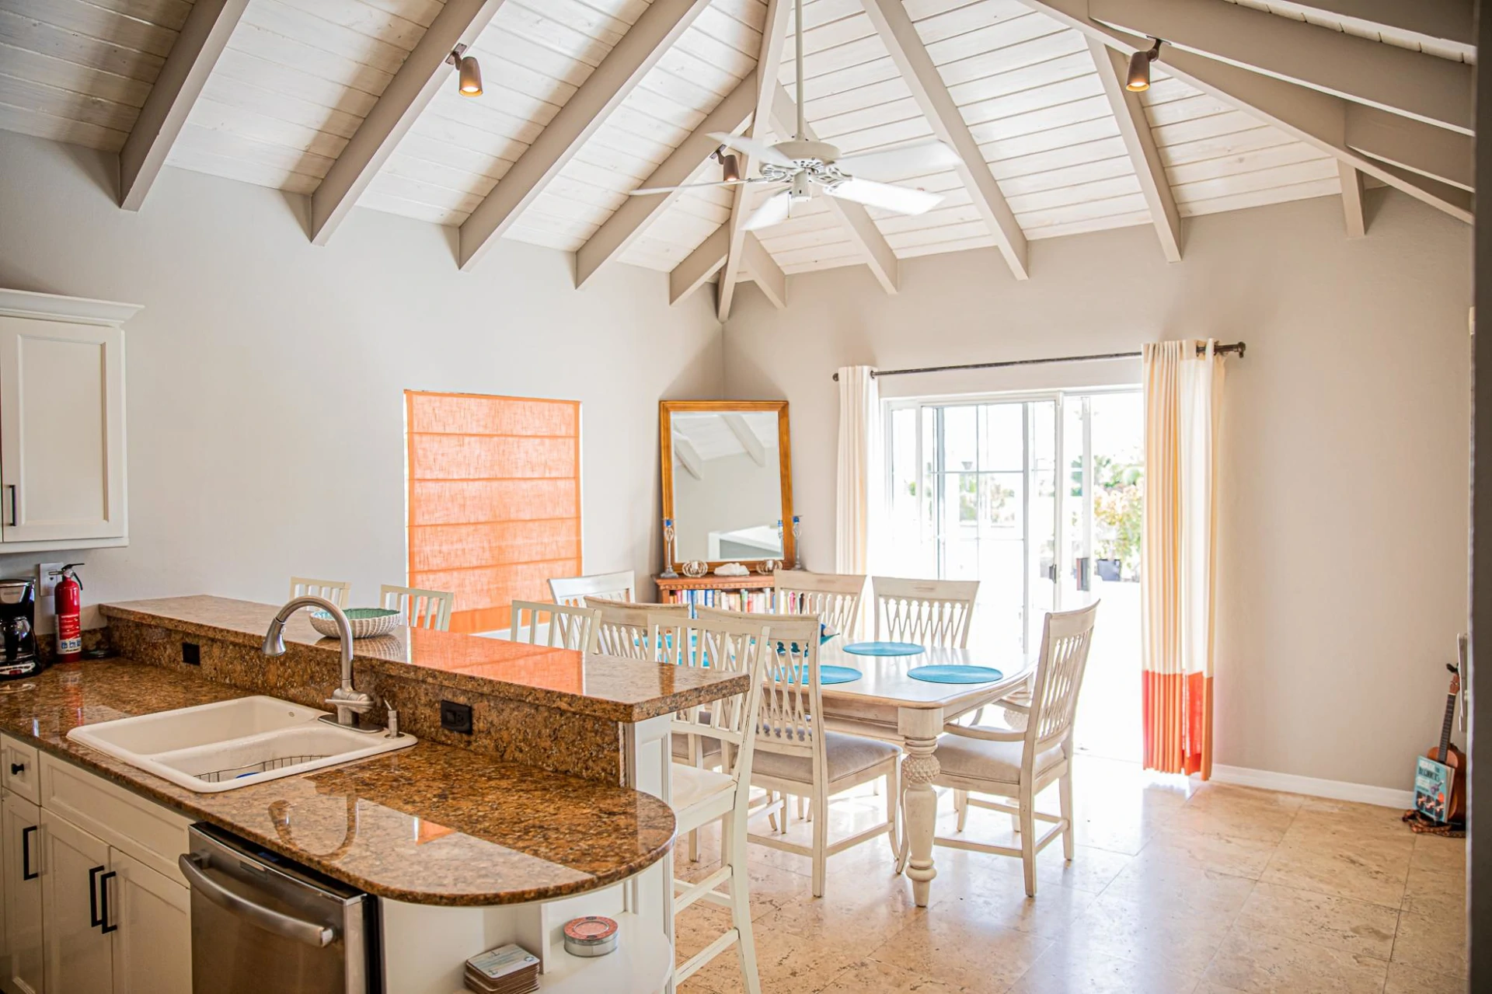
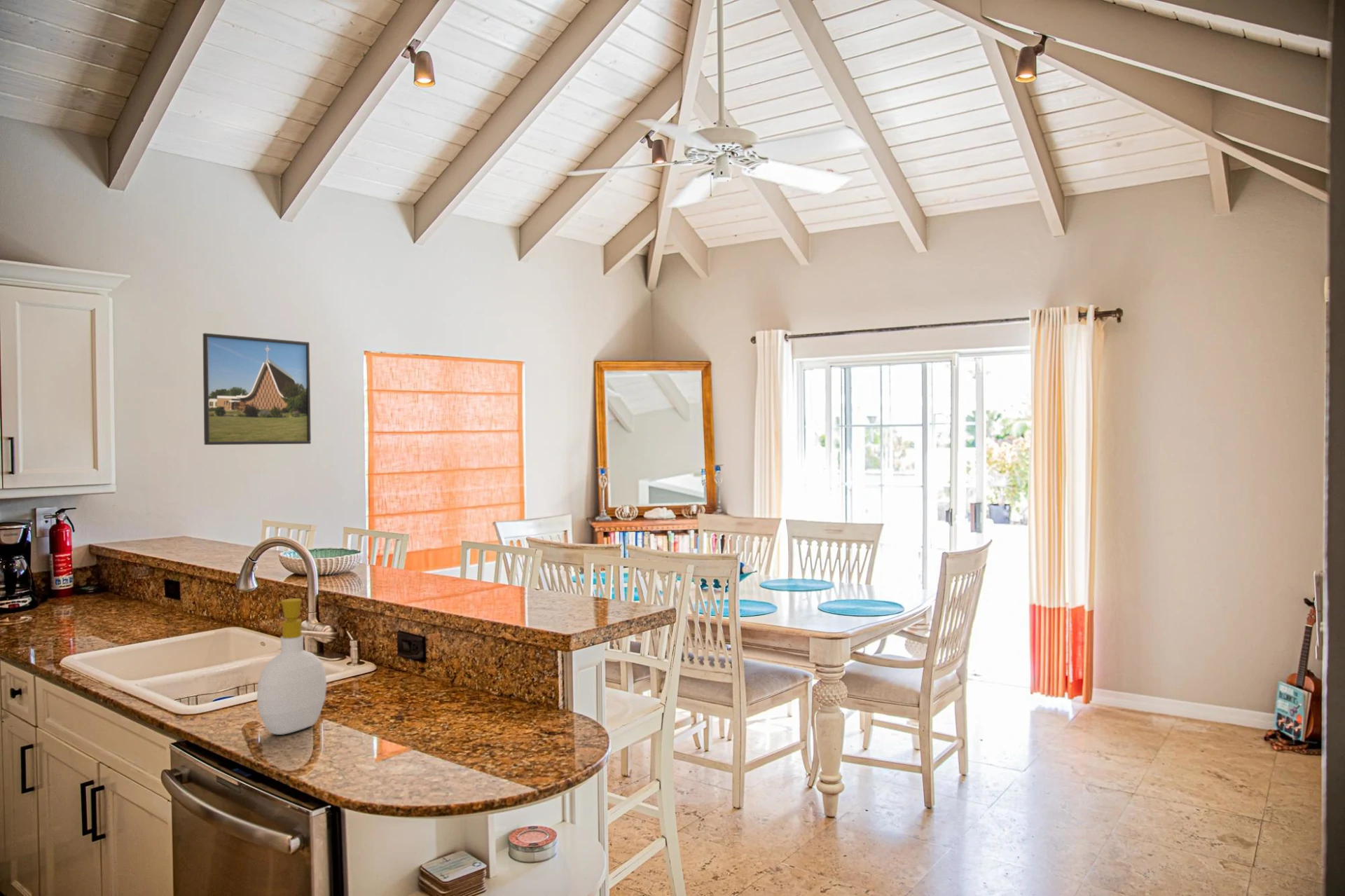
+ soap bottle (291, 663)
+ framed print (259, 391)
